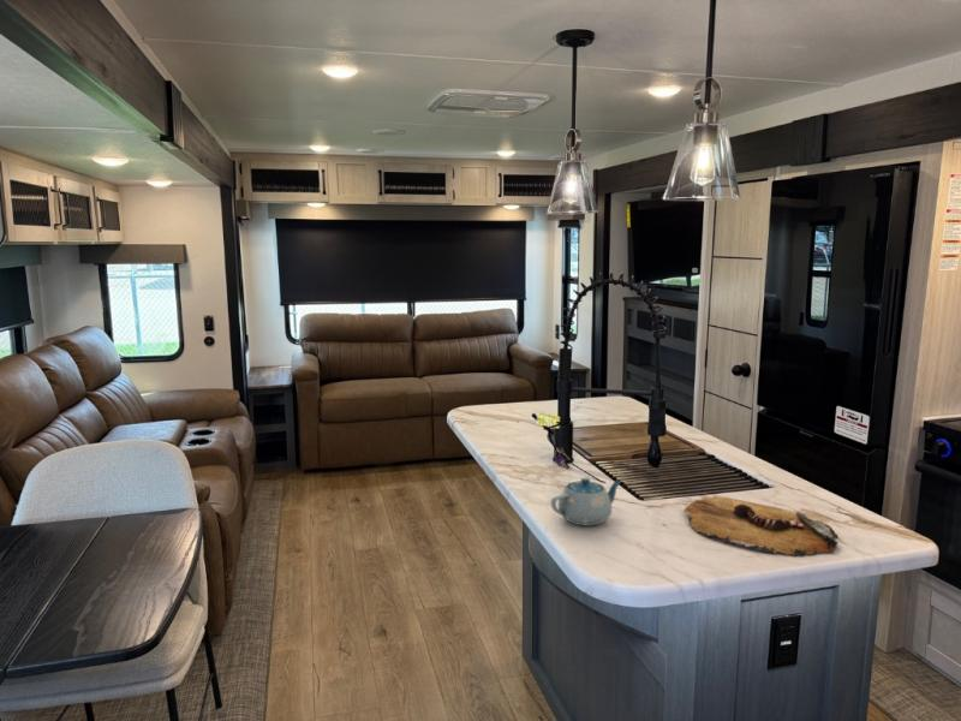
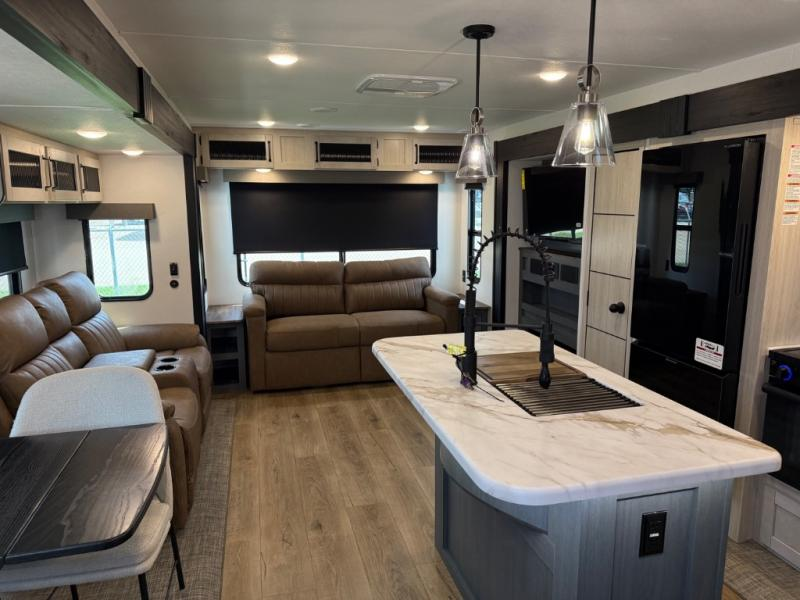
- chinaware (586, 497)
- cutting board (754, 518)
